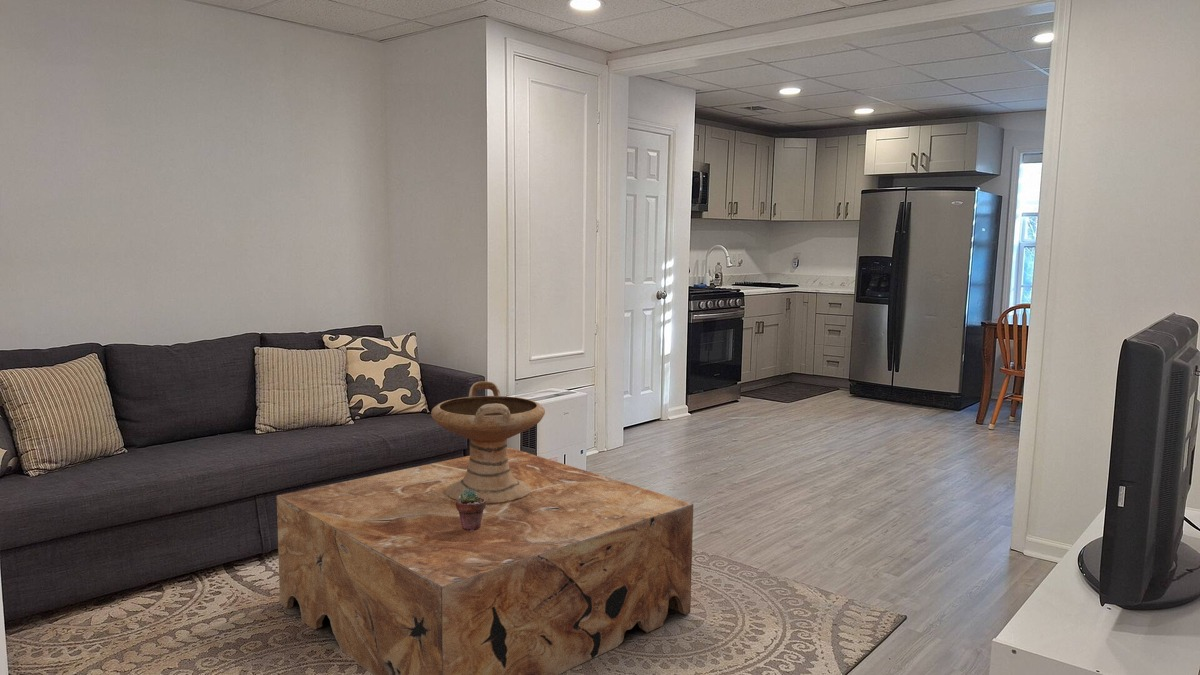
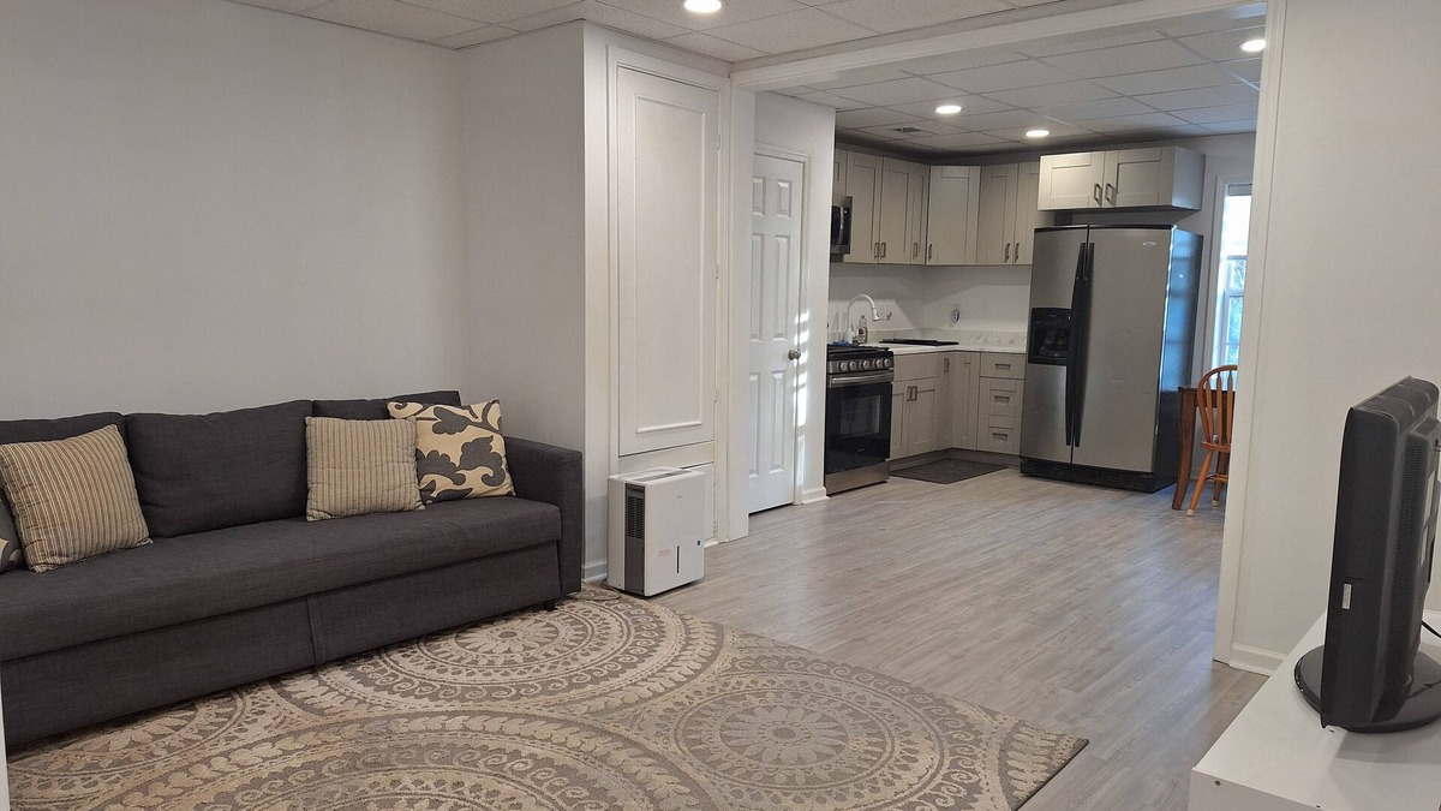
- decorative bowl (488, 441)
- coffee table (484, 554)
- potted succulent (470, 507)
